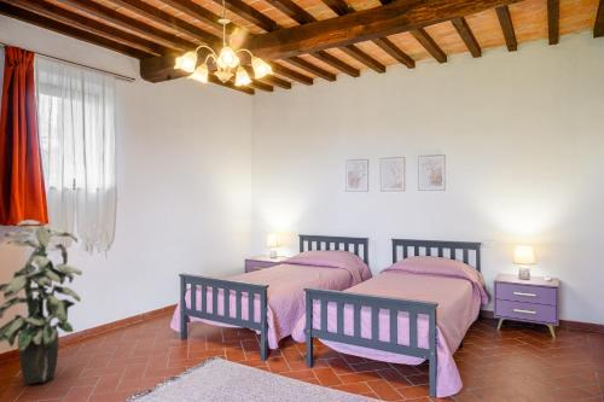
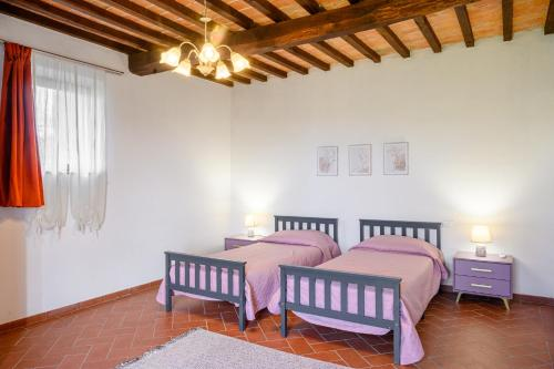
- indoor plant (36, 298)
